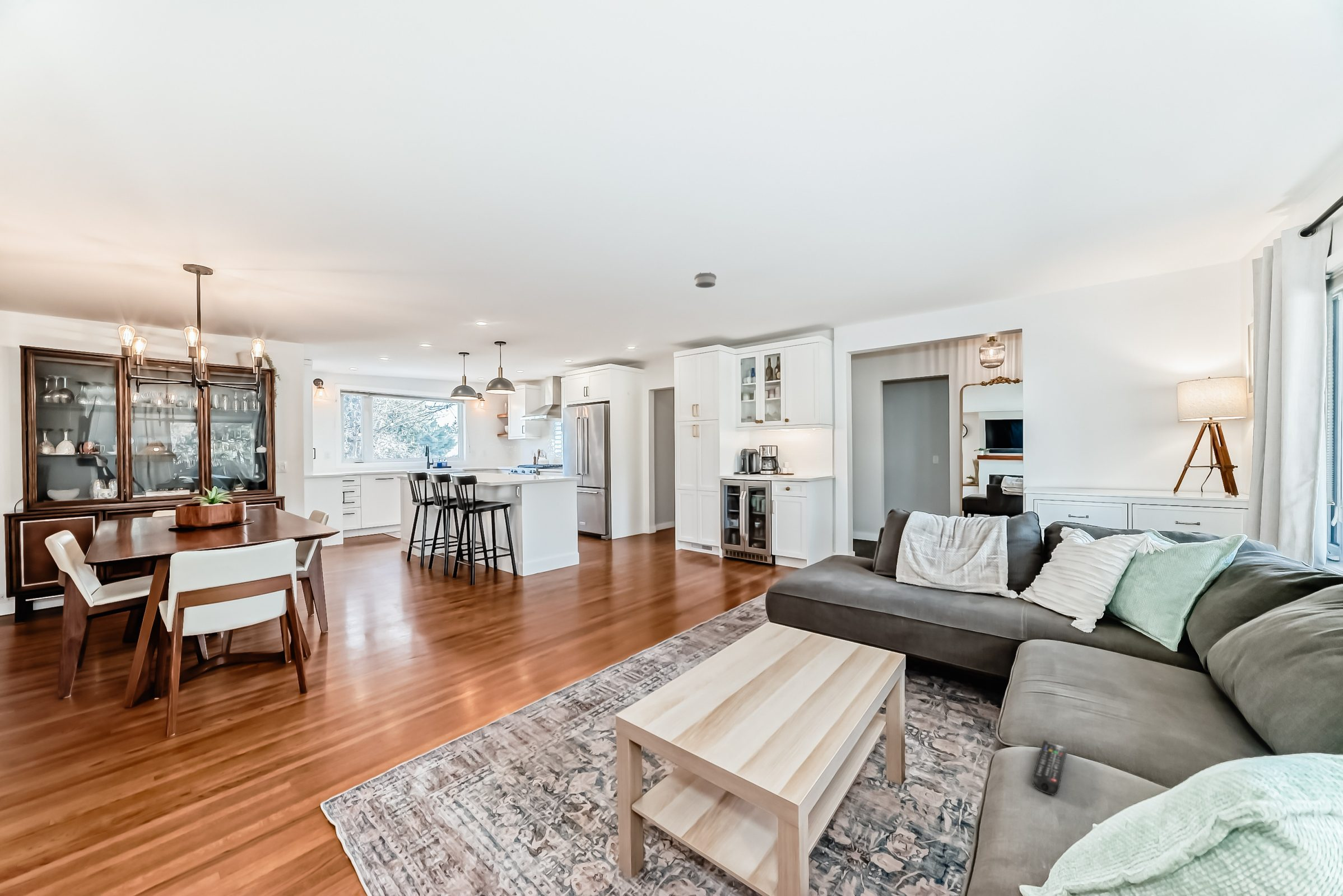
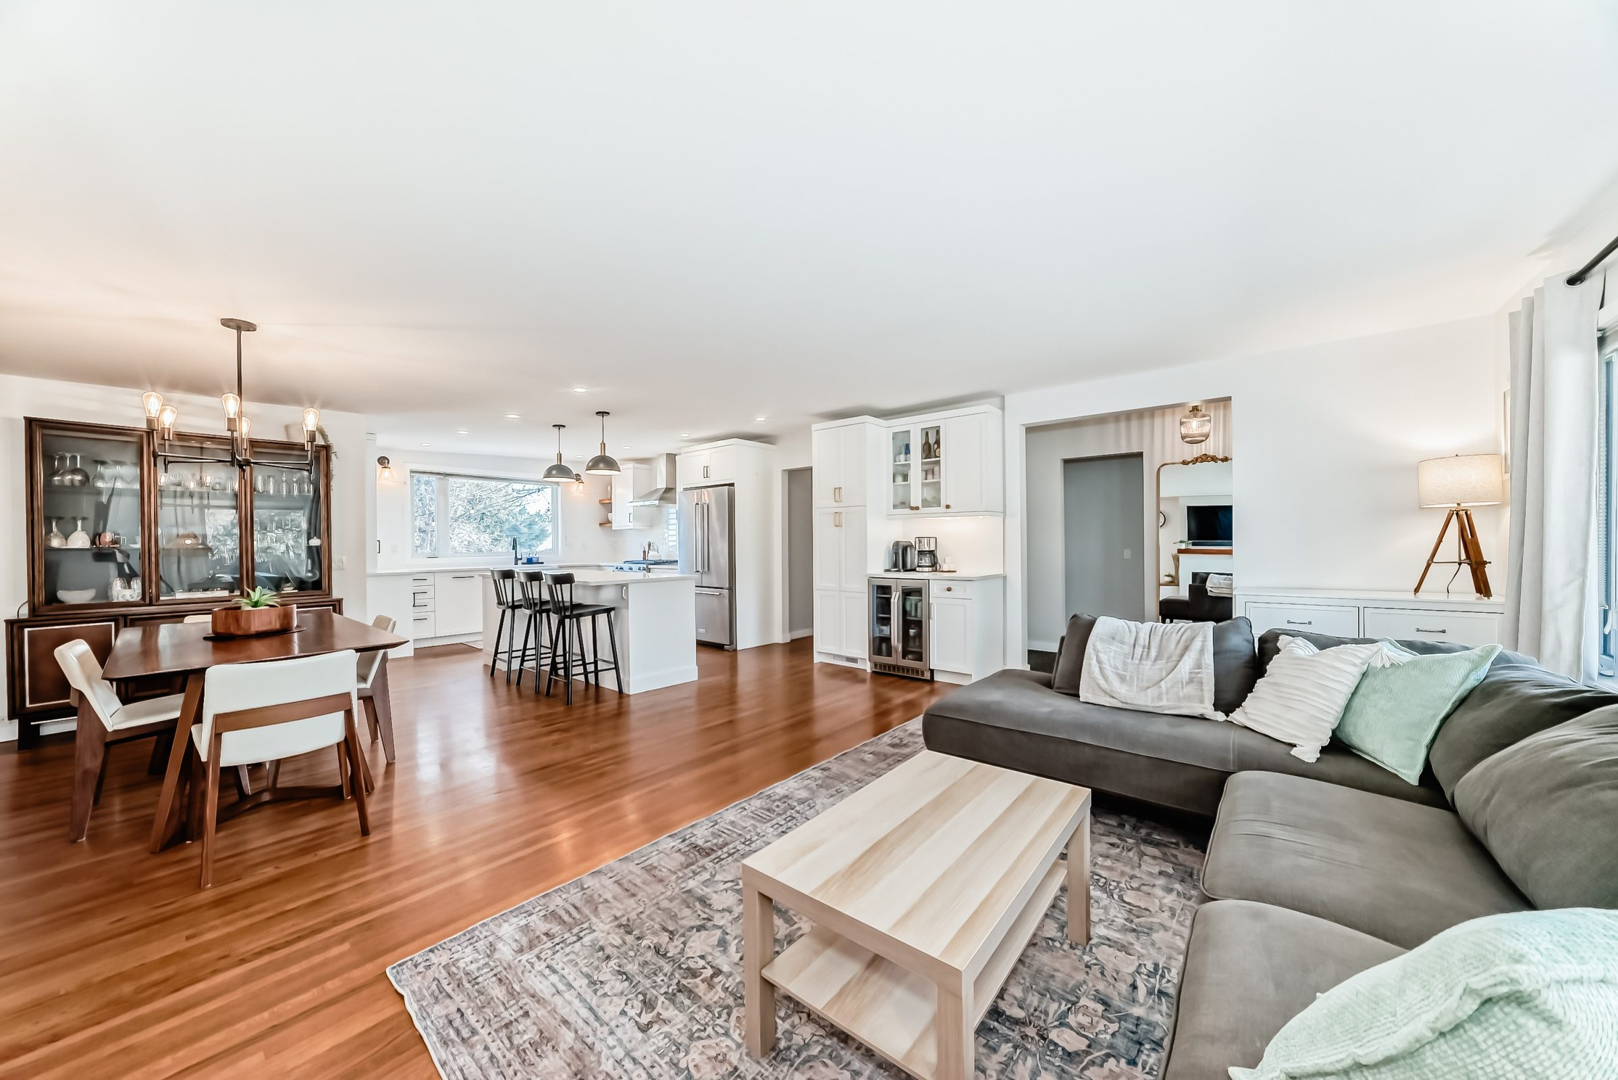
- smoke detector (705, 279)
- remote control (1051, 764)
